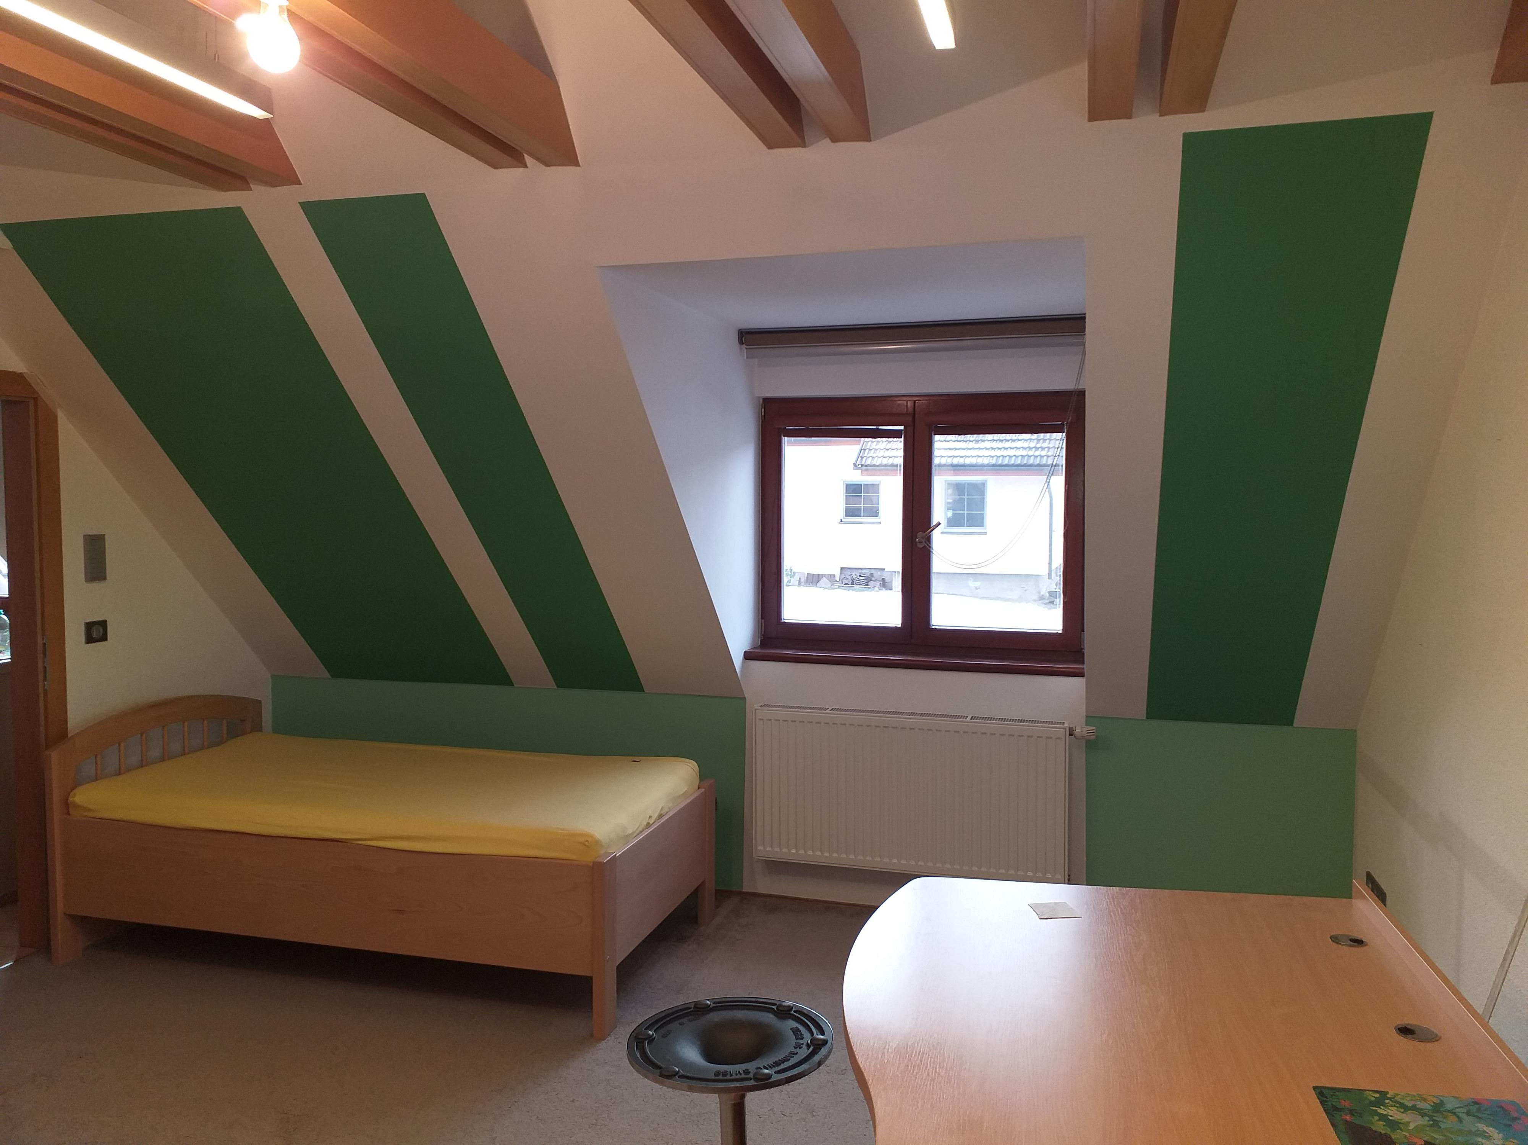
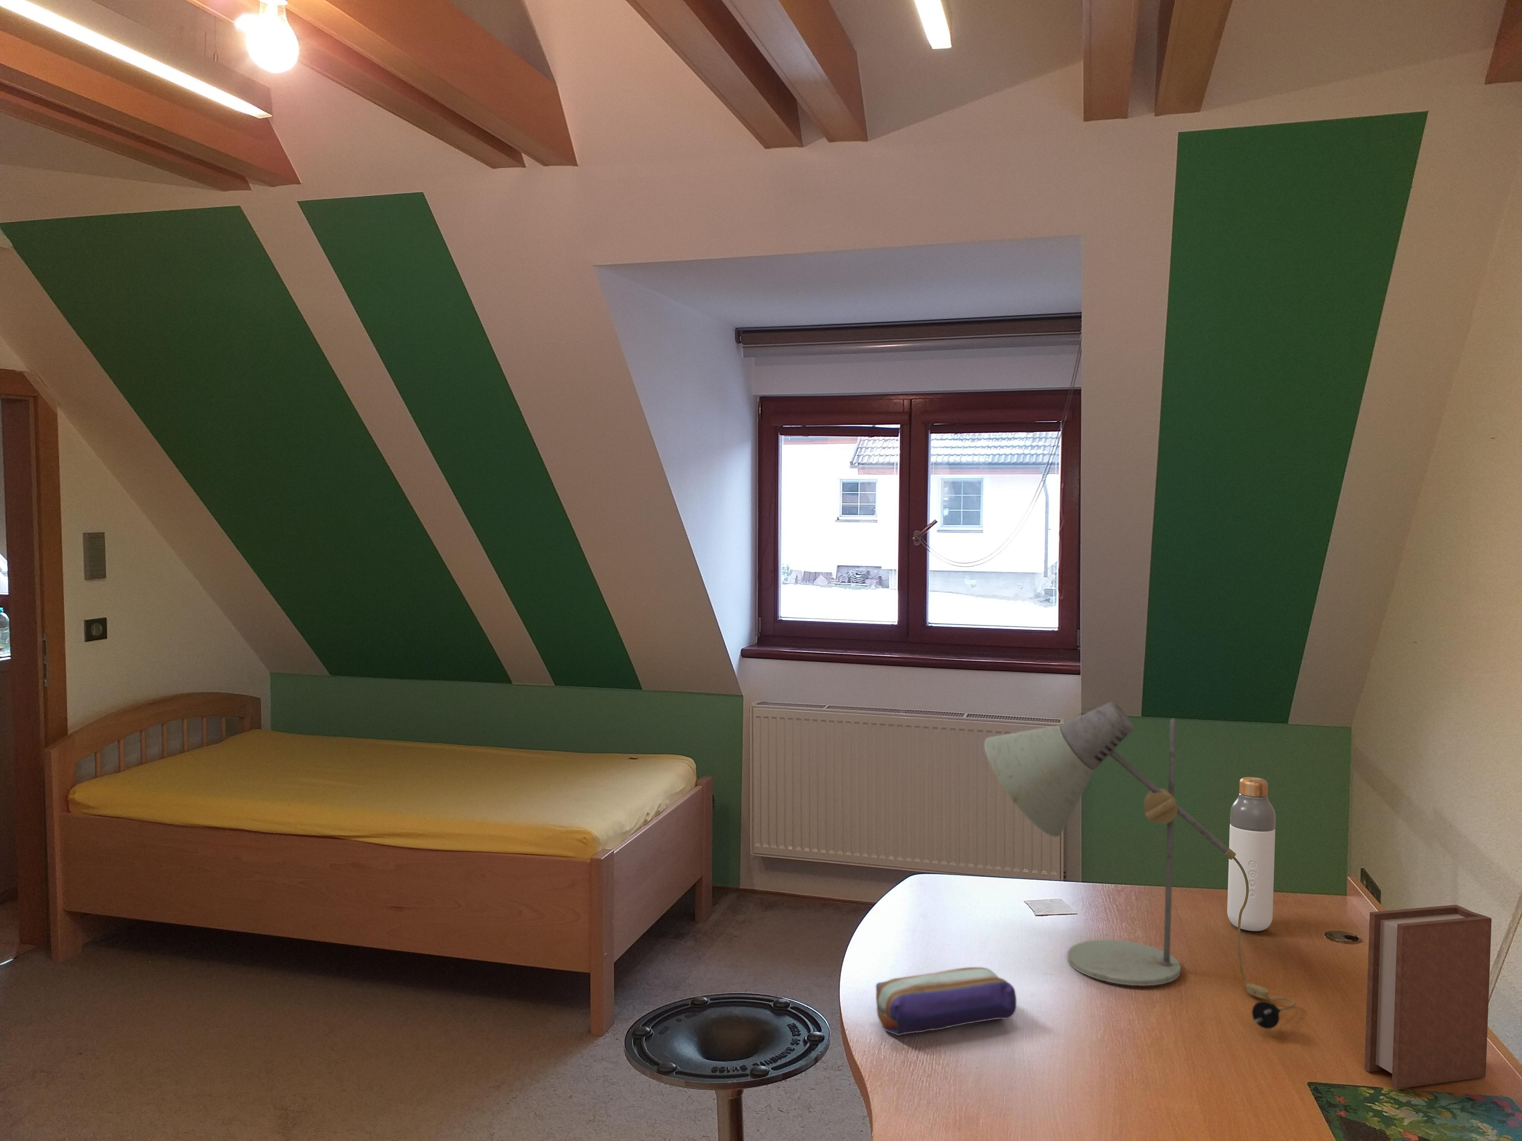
+ book (1427, 995)
+ desk lamp (1149, 820)
+ bottle (1251, 853)
+ pencil case (947, 1000)
